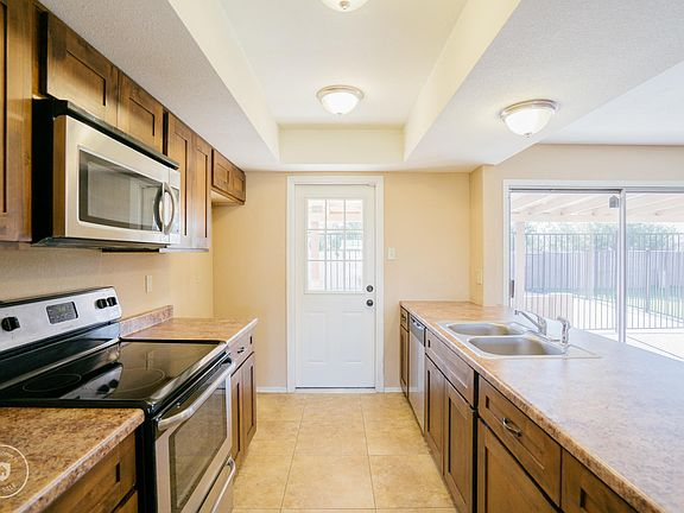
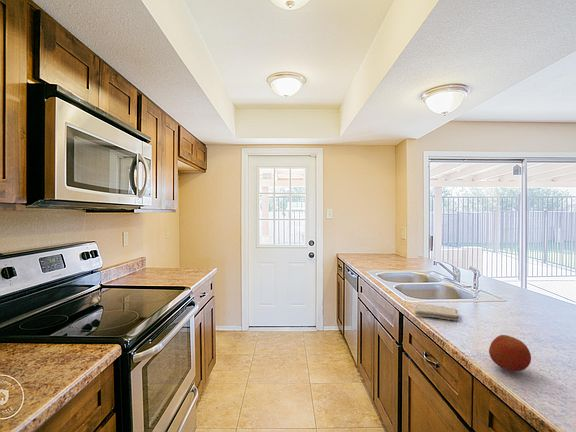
+ fruit (509, 352)
+ washcloth (436, 311)
